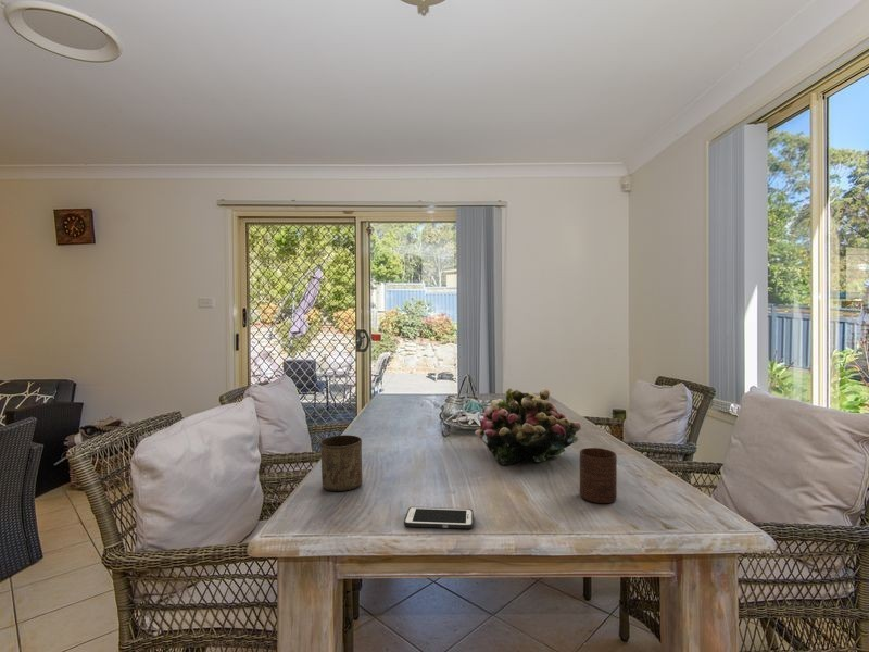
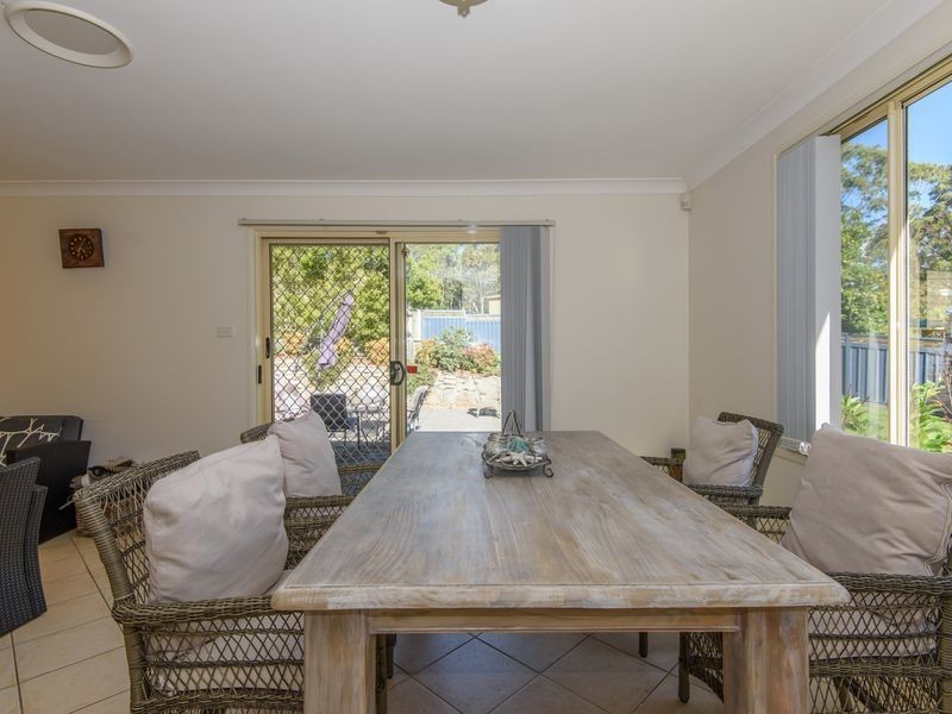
- cell phone (439, 517)
- flower arrangement (527, 422)
- cup (595, 473)
- cup (341, 462)
